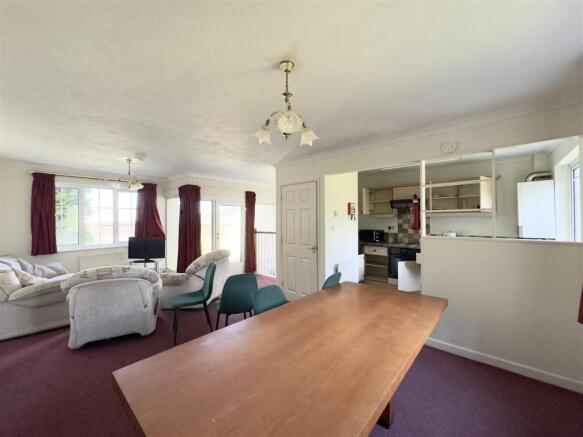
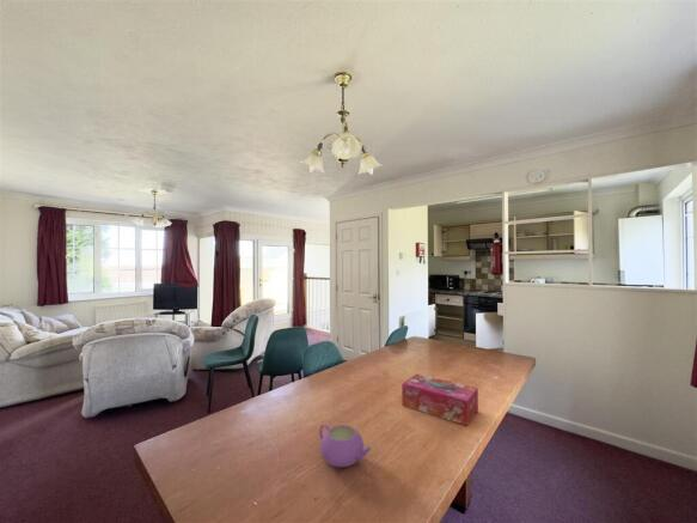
+ tissue box (439, 396)
+ teapot (343, 446)
